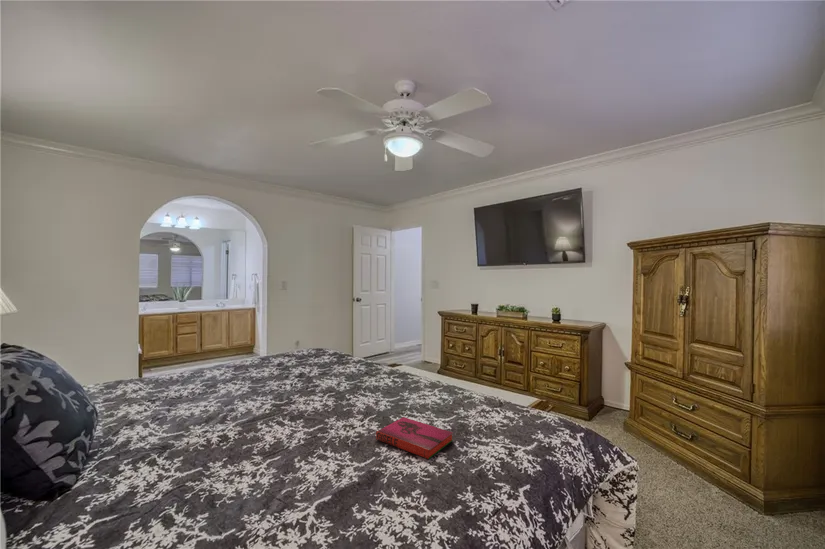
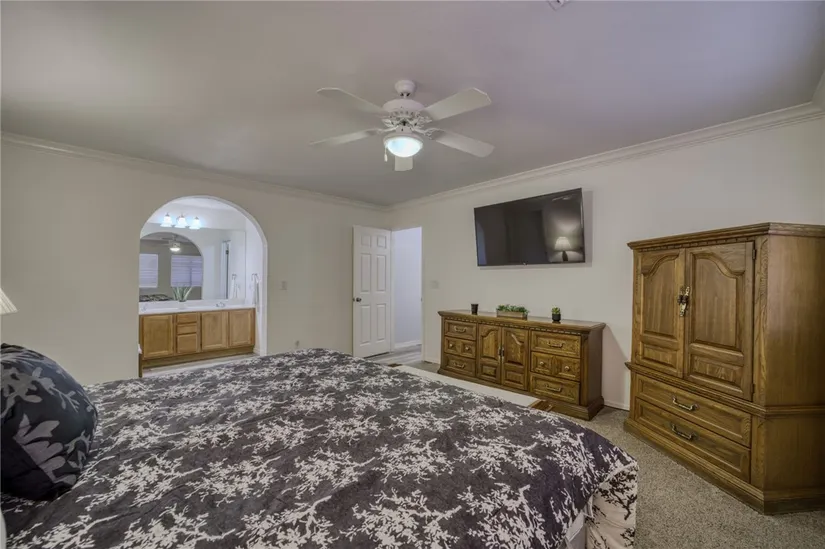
- hardback book (414, 436)
